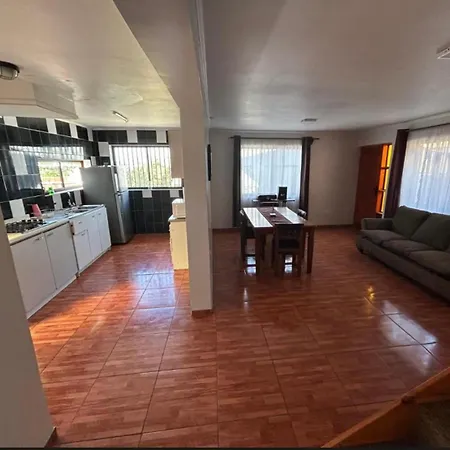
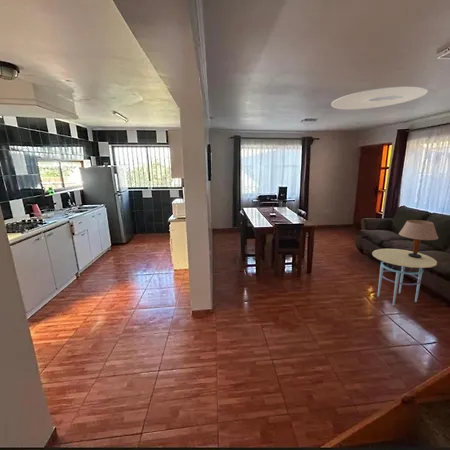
+ ceiling light (375, 95)
+ table lamp (417, 239)
+ side table (400, 278)
